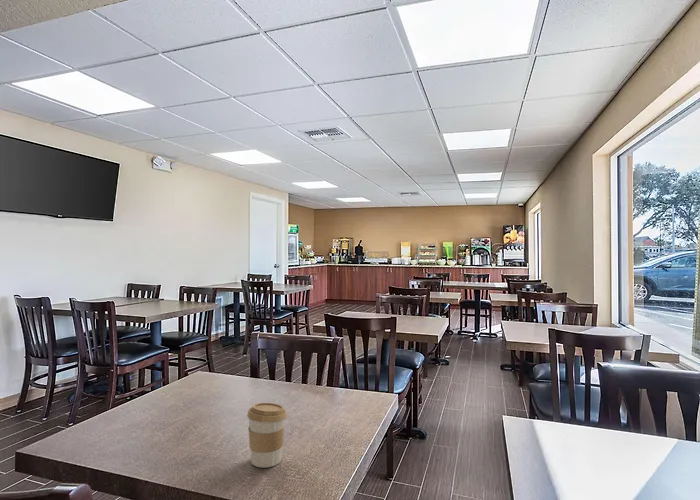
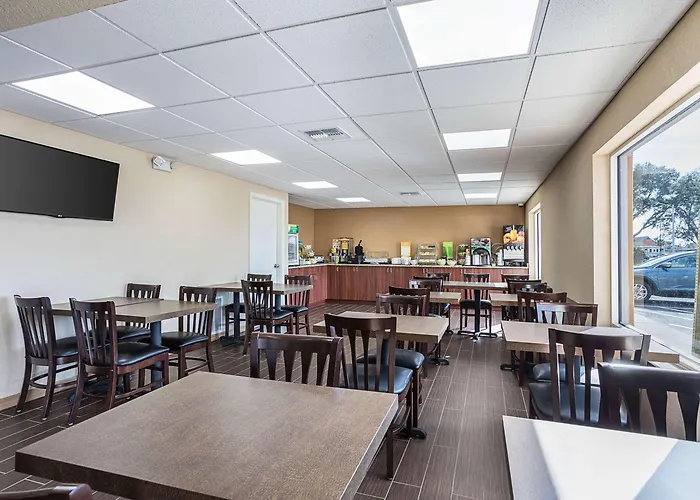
- coffee cup (267, 432)
